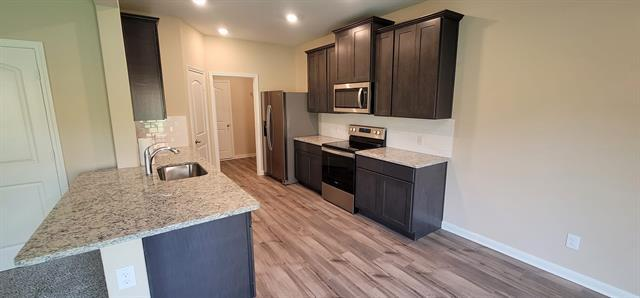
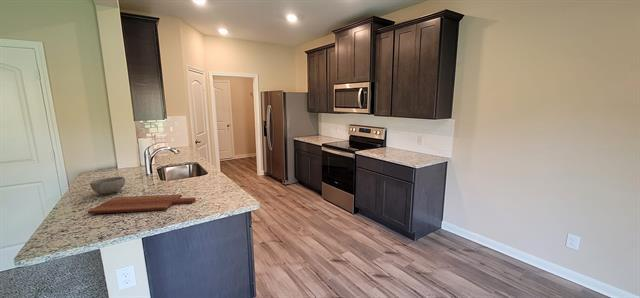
+ bowl (108, 186)
+ cutting board (141, 203)
